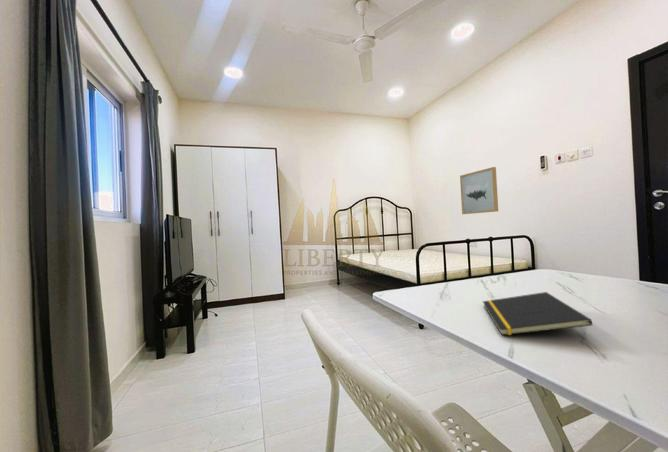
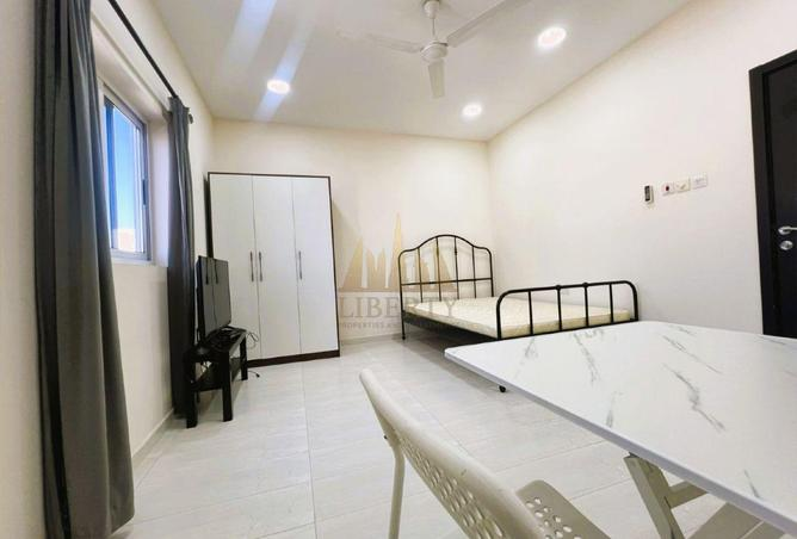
- notepad (526, 311)
- wall art (477, 192)
